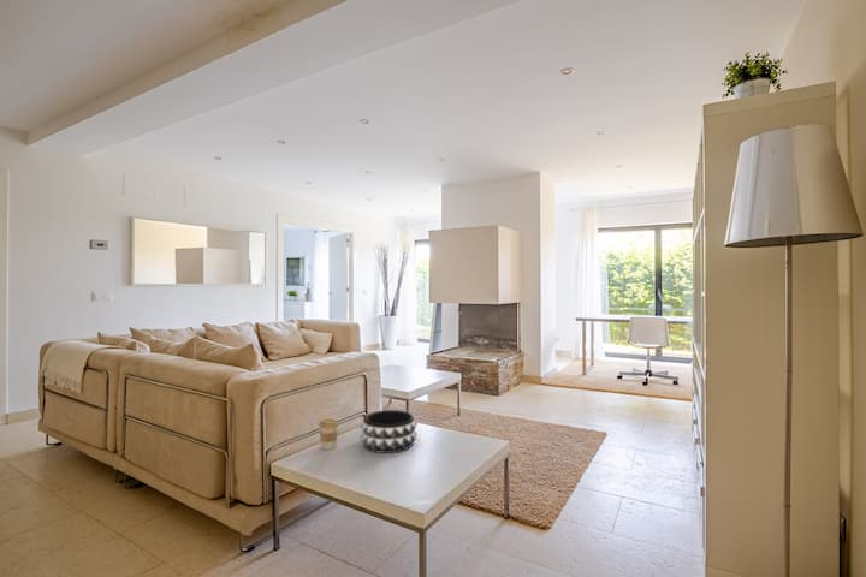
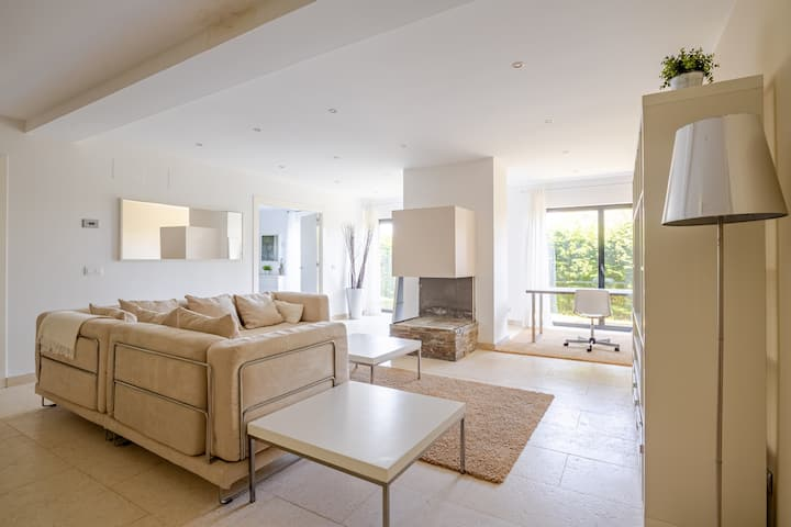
- decorative bowl (388, 429)
- coffee cup (328, 433)
